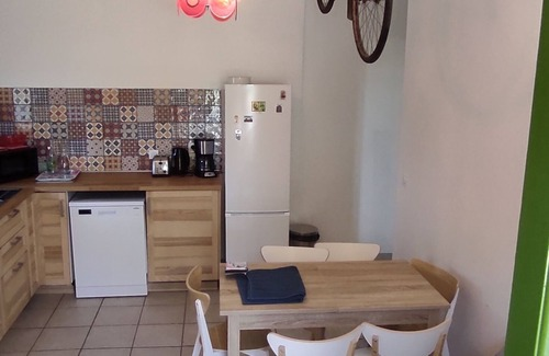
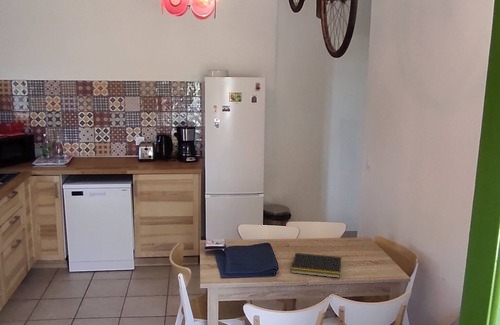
+ notepad (316, 264)
